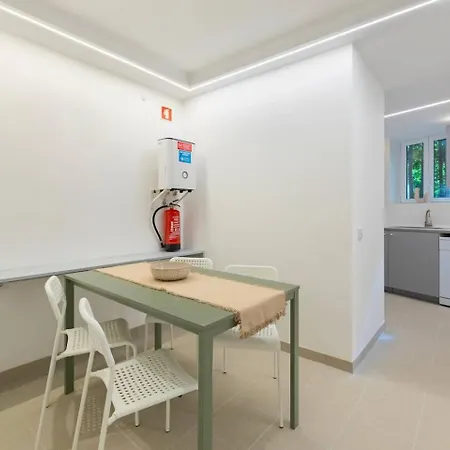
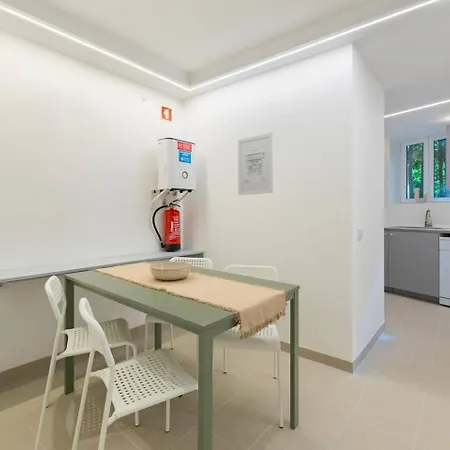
+ wall art (254, 165)
